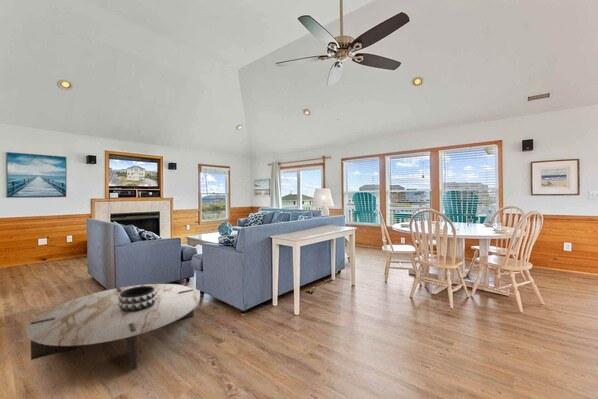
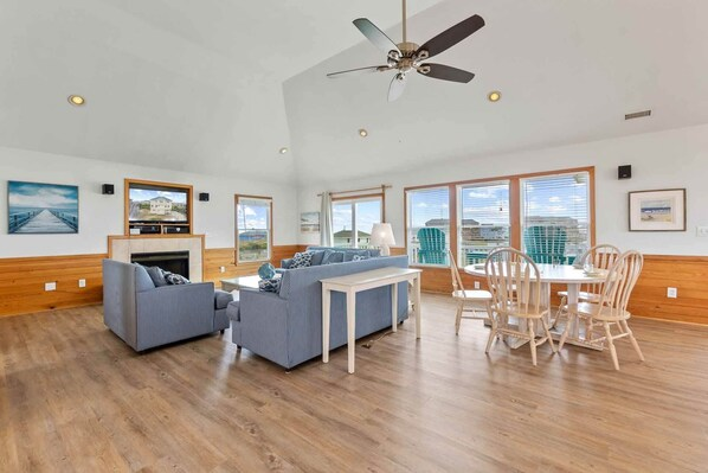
- decorative bowl (137, 298)
- coffee table (125, 320)
